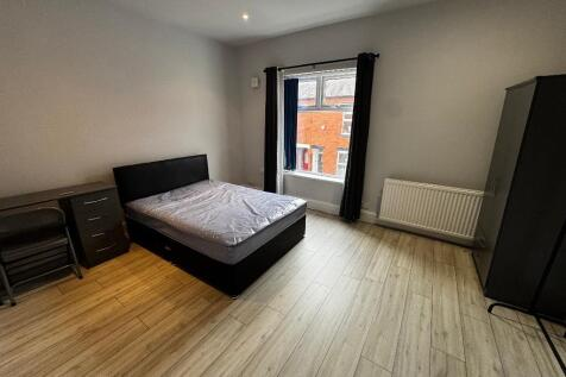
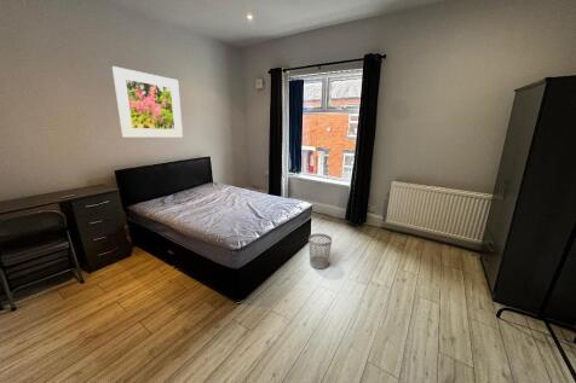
+ wastebasket (319, 250)
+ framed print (151, 106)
